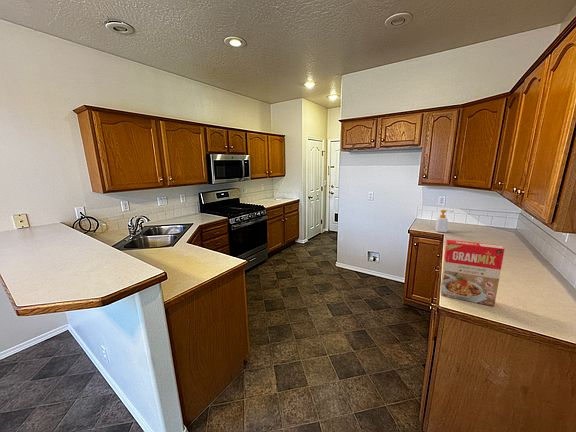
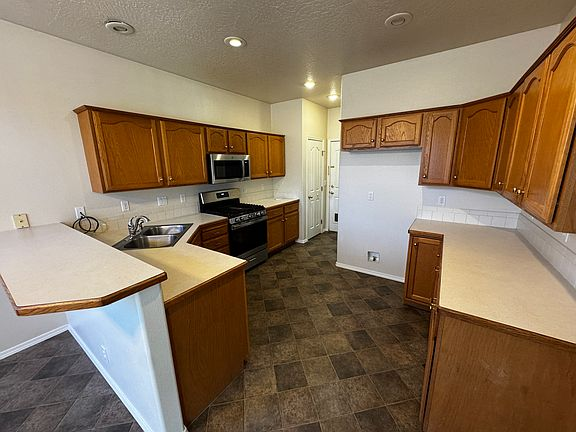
- soap bottle (444, 220)
- cereal box (469, 271)
